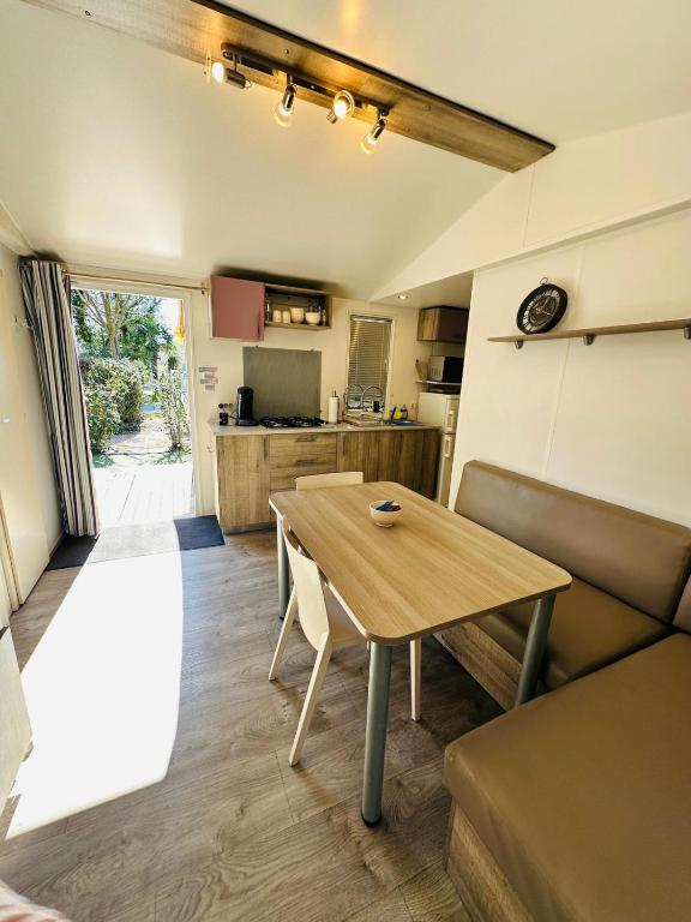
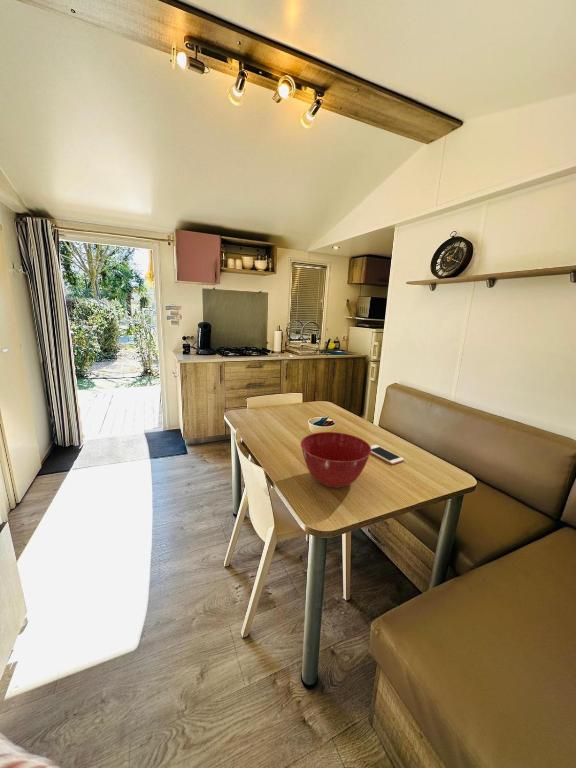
+ mixing bowl (334, 461)
+ cell phone (383, 454)
